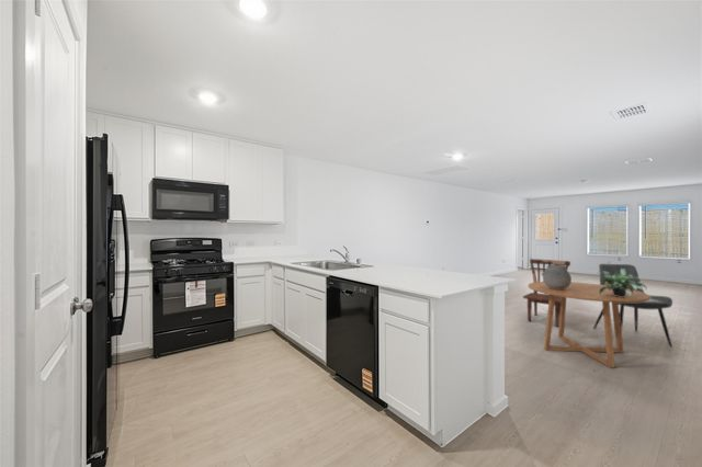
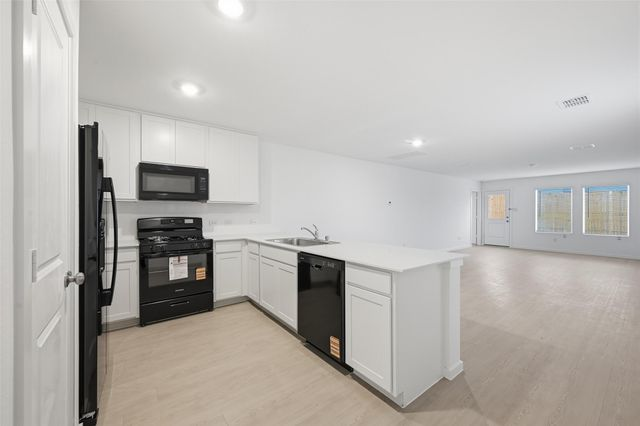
- dining chair (545, 294)
- dining table (564, 319)
- dining chair (629, 303)
- ceramic pot (556, 276)
- potted plant (621, 282)
